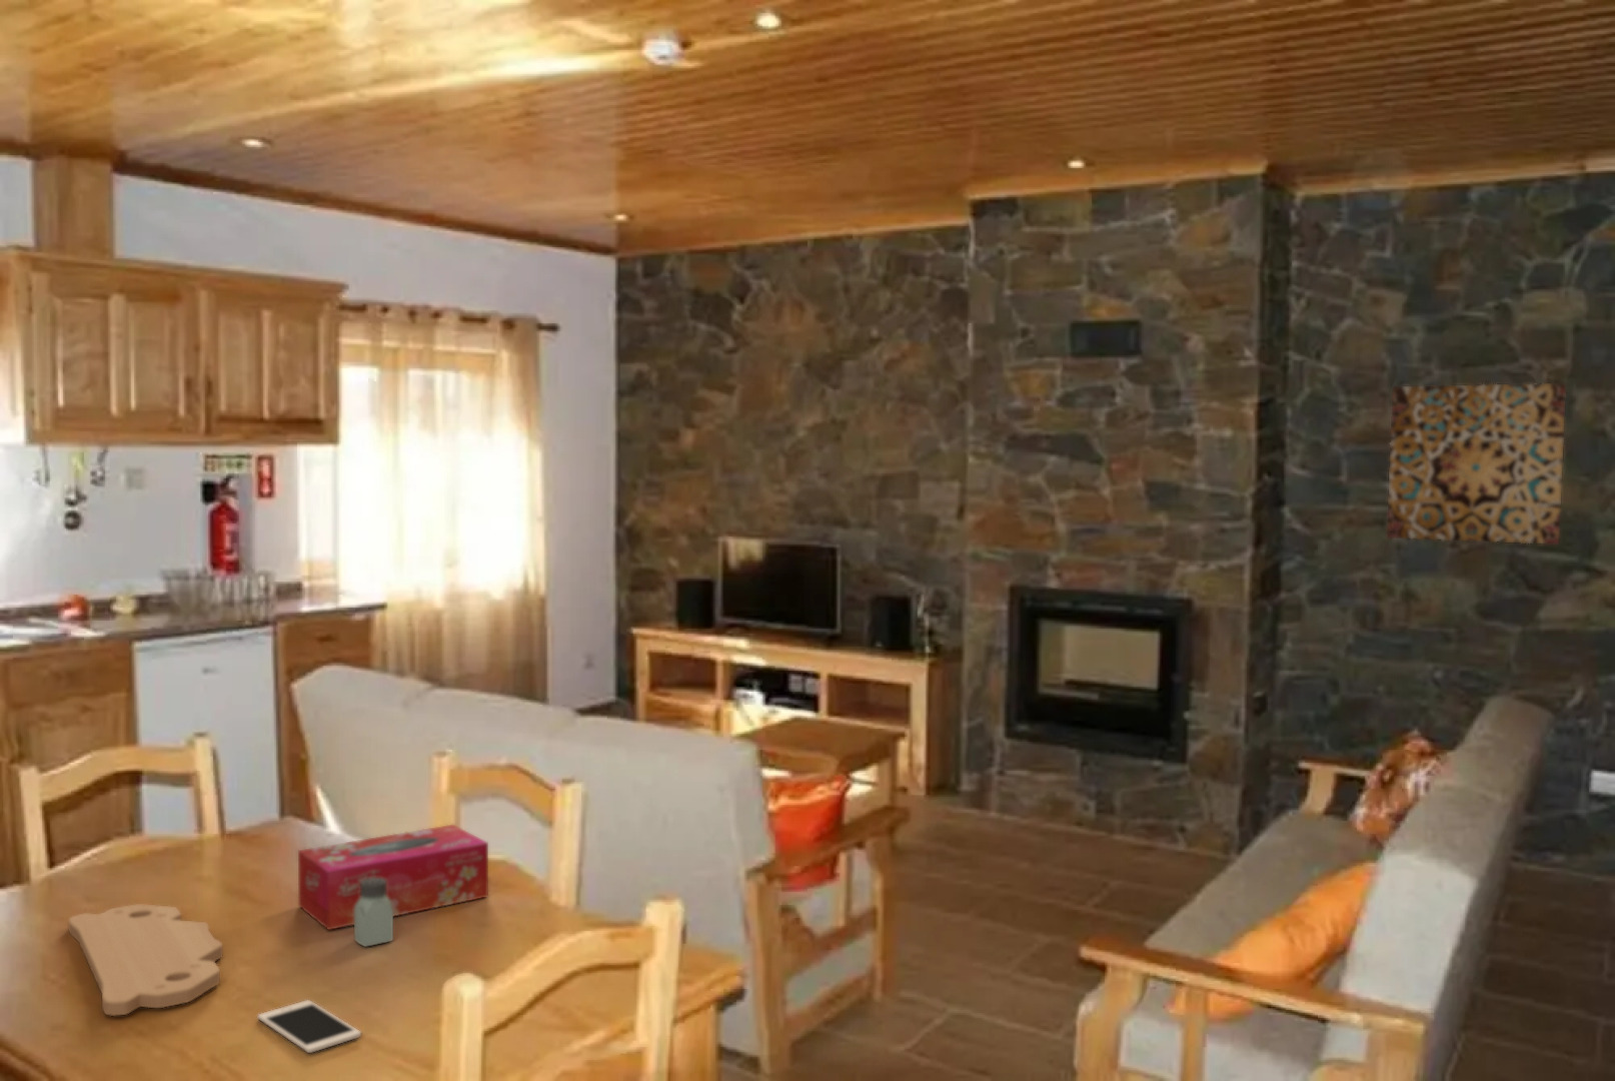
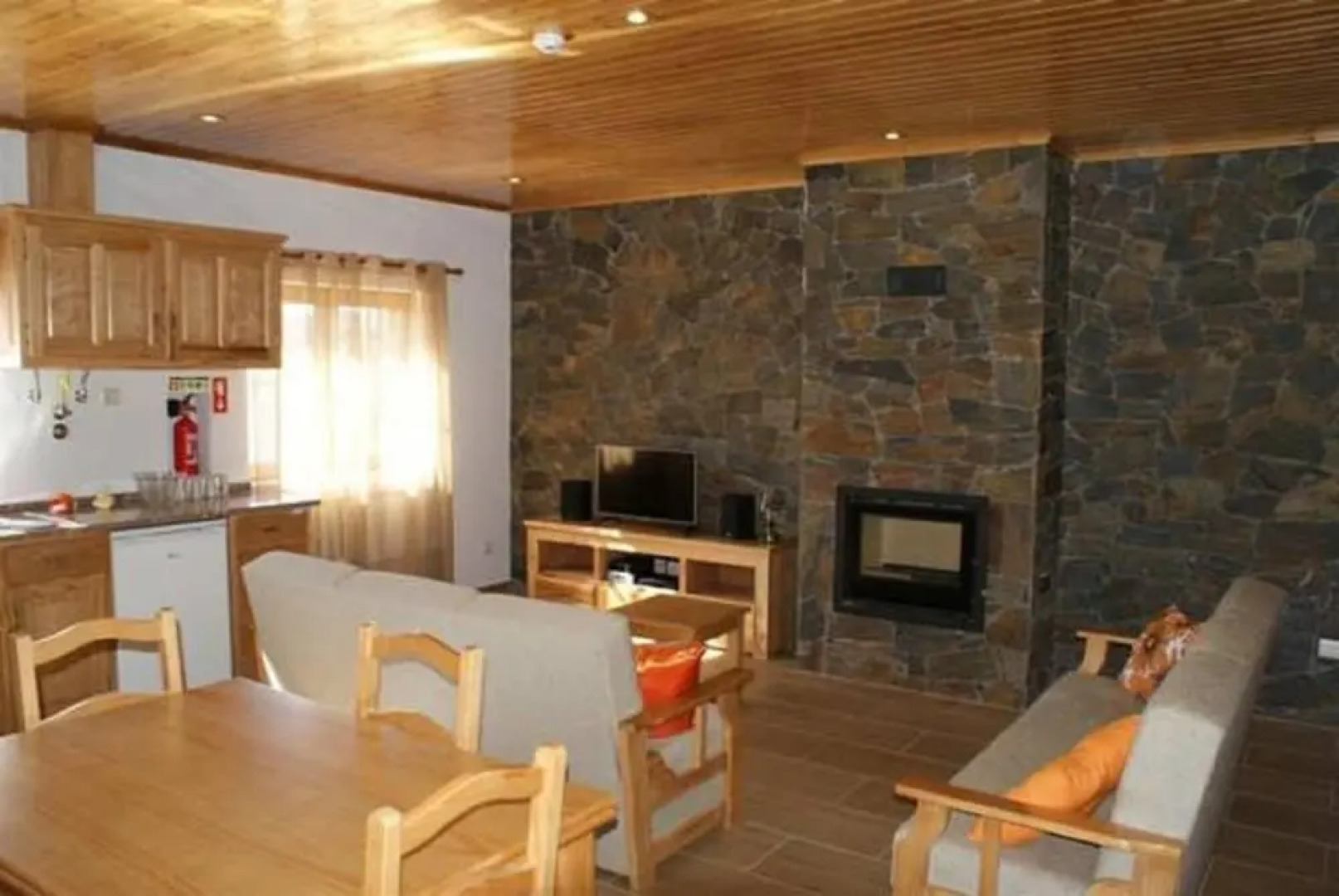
- tissue box (394, 873)
- cell phone (309, 1026)
- saltshaker (373, 911)
- wall art (1473, 462)
- cutting board (151, 949)
